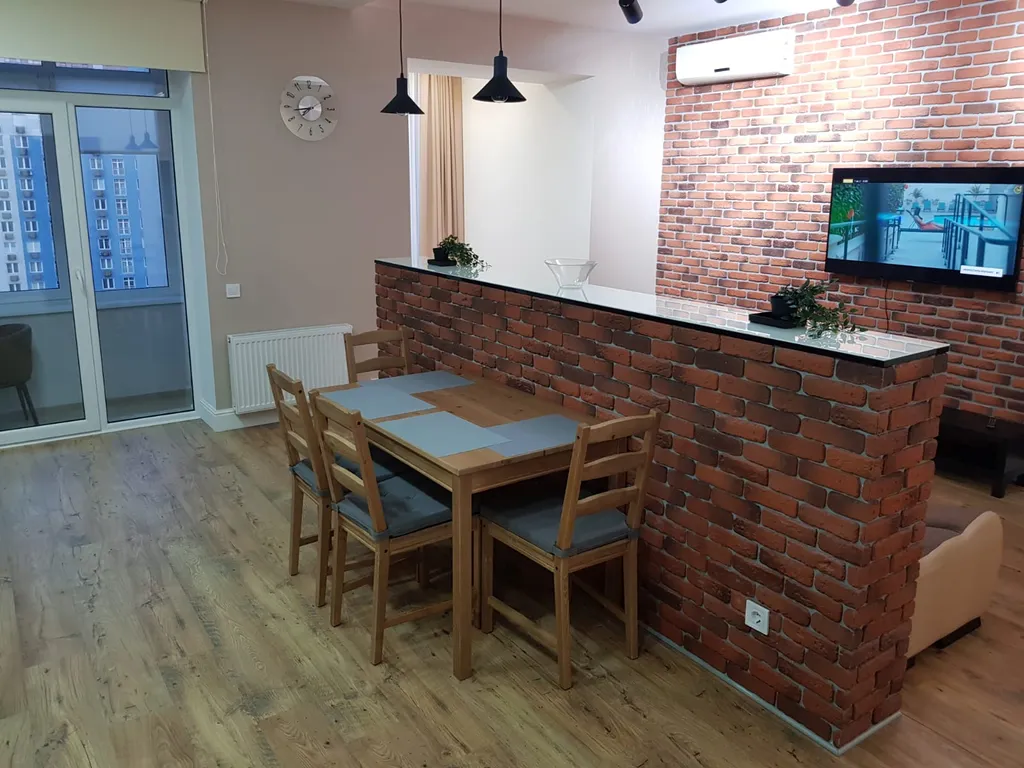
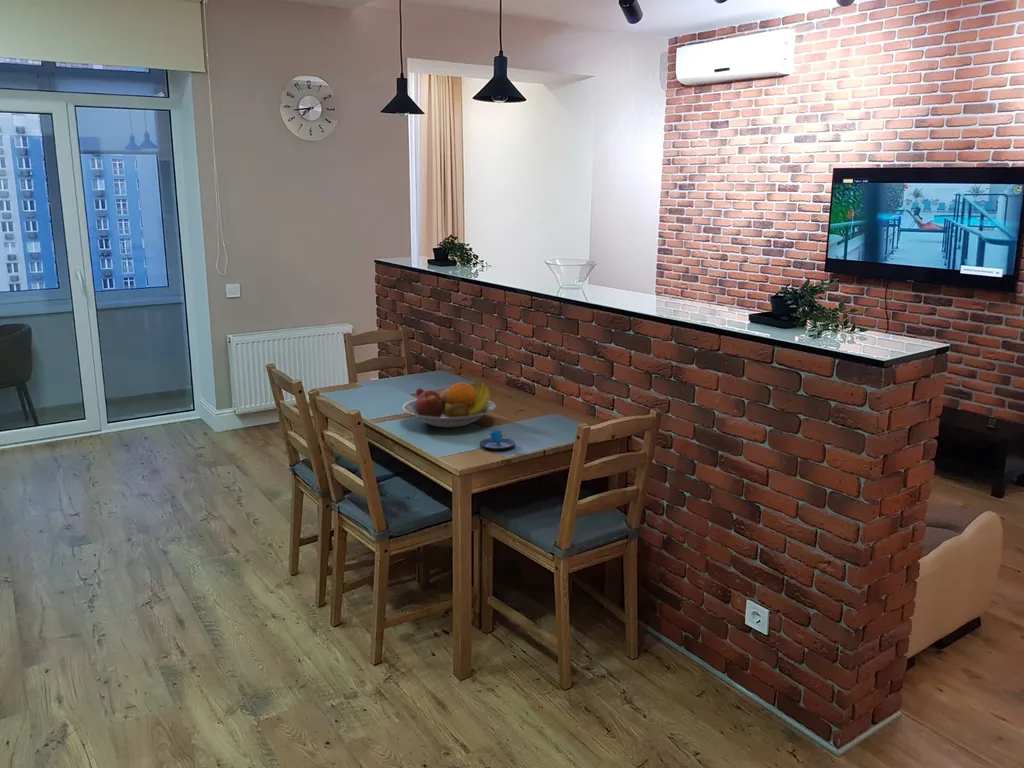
+ fruit bowl (449, 402)
+ mug (497, 438)
